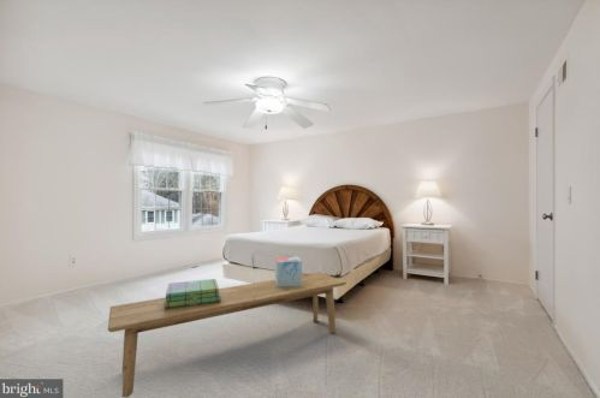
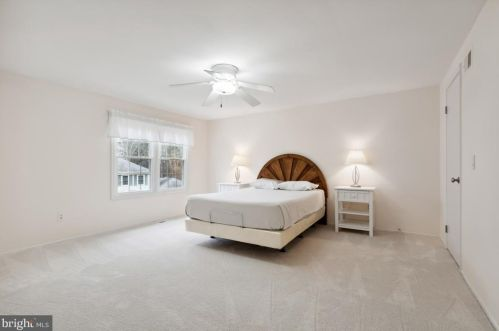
- decorative box (287, 271)
- stack of books (192, 292)
- bench (242, 310)
